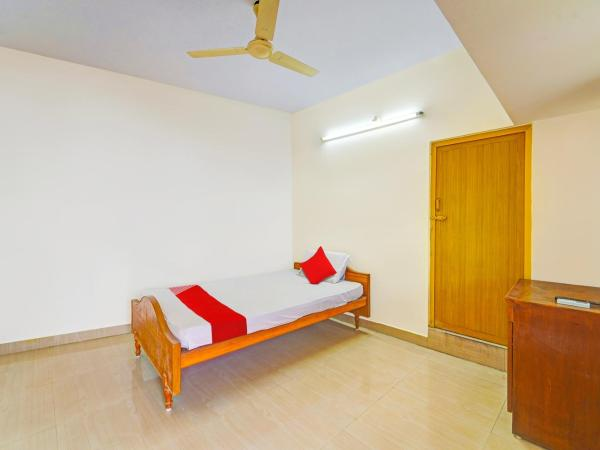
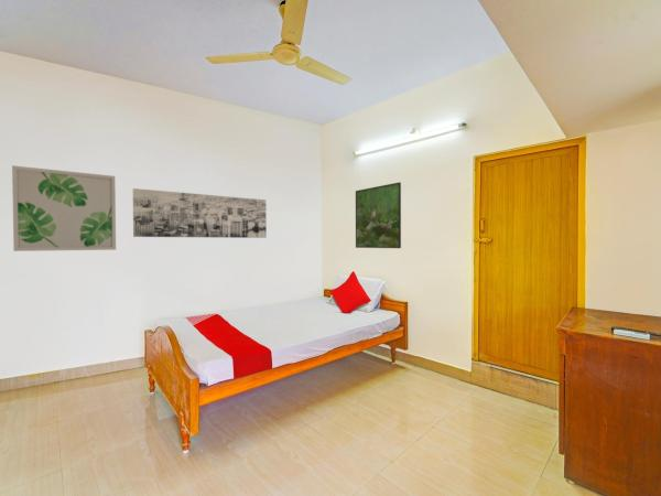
+ wall art (207, 216)
+ wall art (67, 211)
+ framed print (376, 217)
